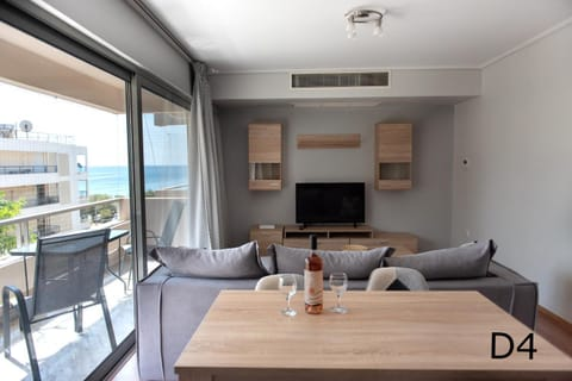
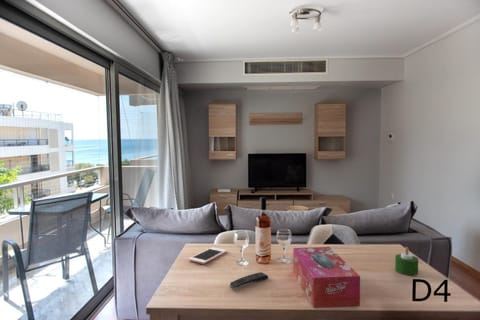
+ candle (406, 258)
+ cell phone (208, 255)
+ tissue box (322, 273)
+ remote control (248, 280)
